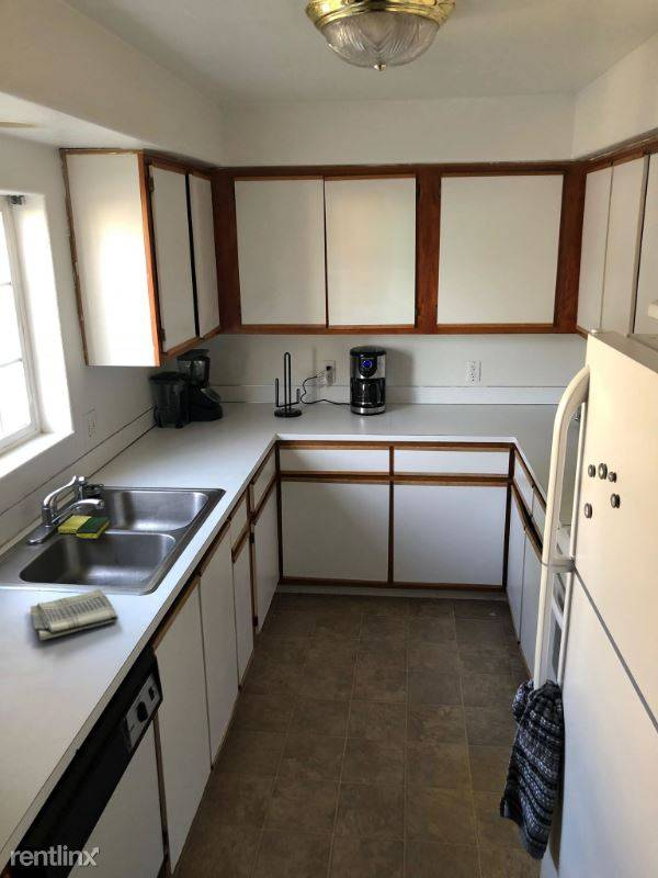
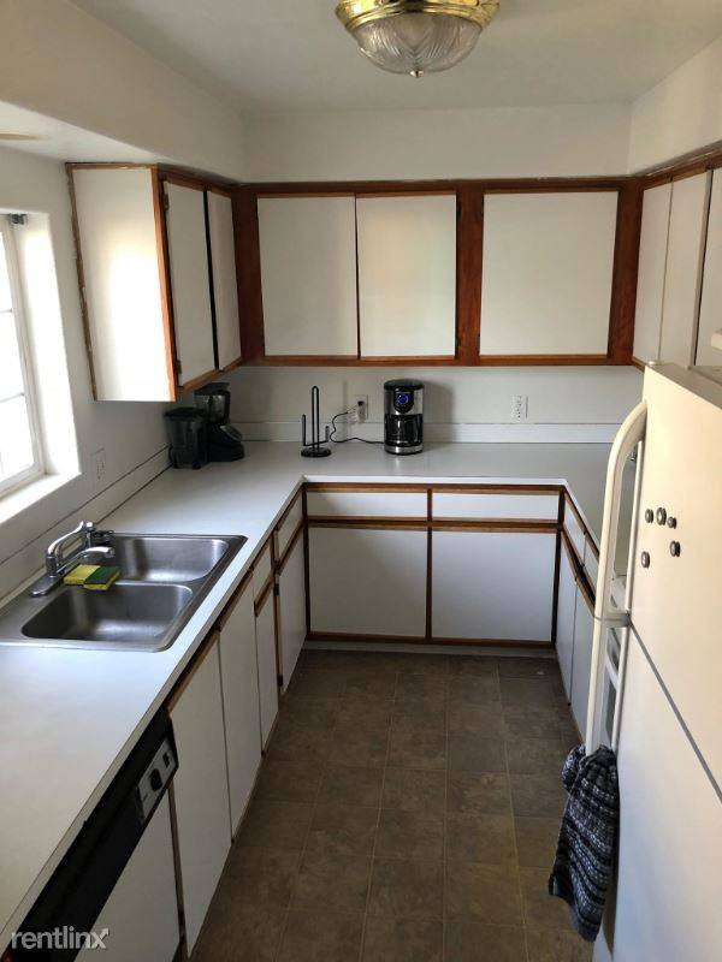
- dish towel (71, 611)
